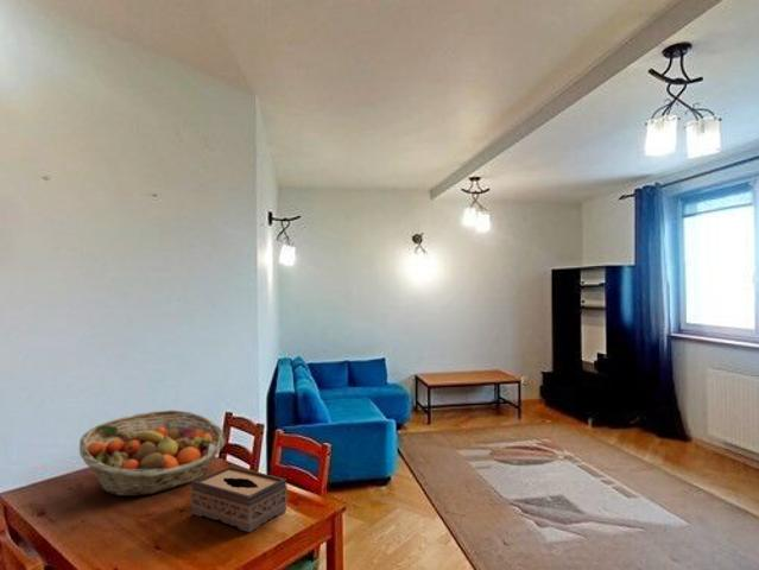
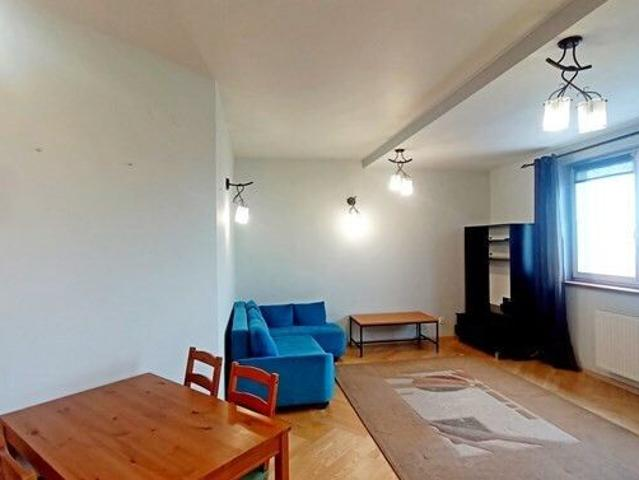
- fruit basket (156, 449)
- tissue box (239, 495)
